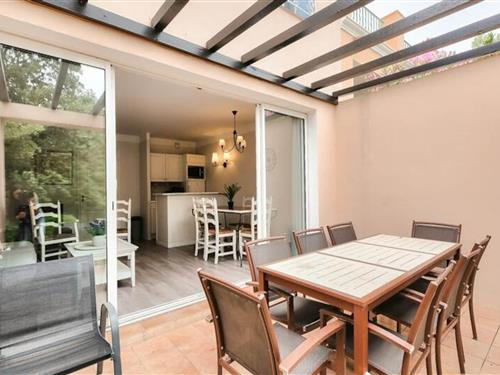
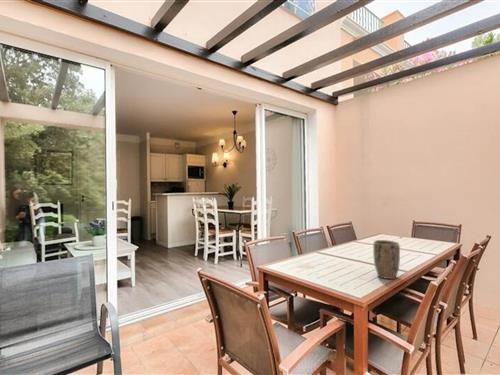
+ plant pot (386, 259)
